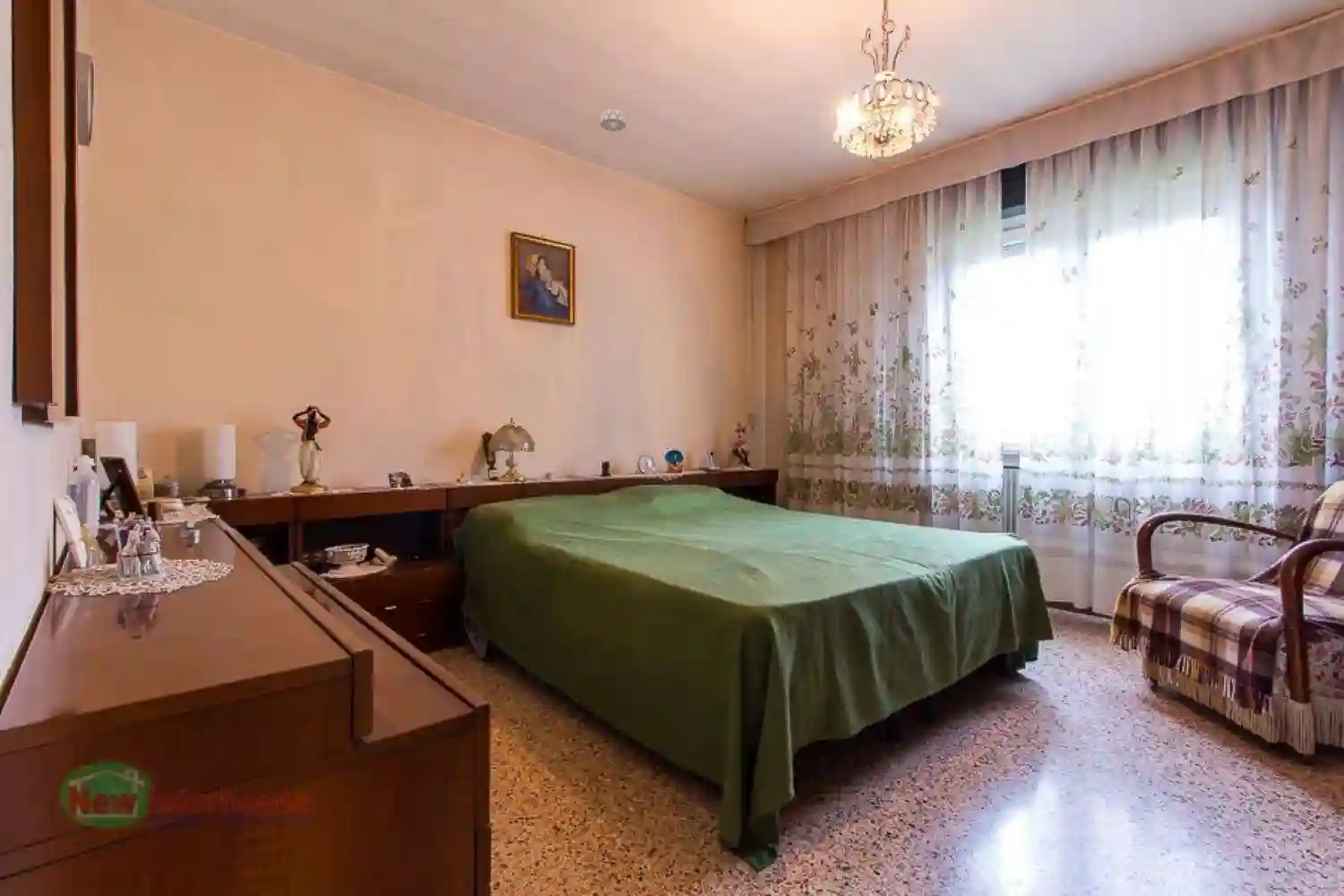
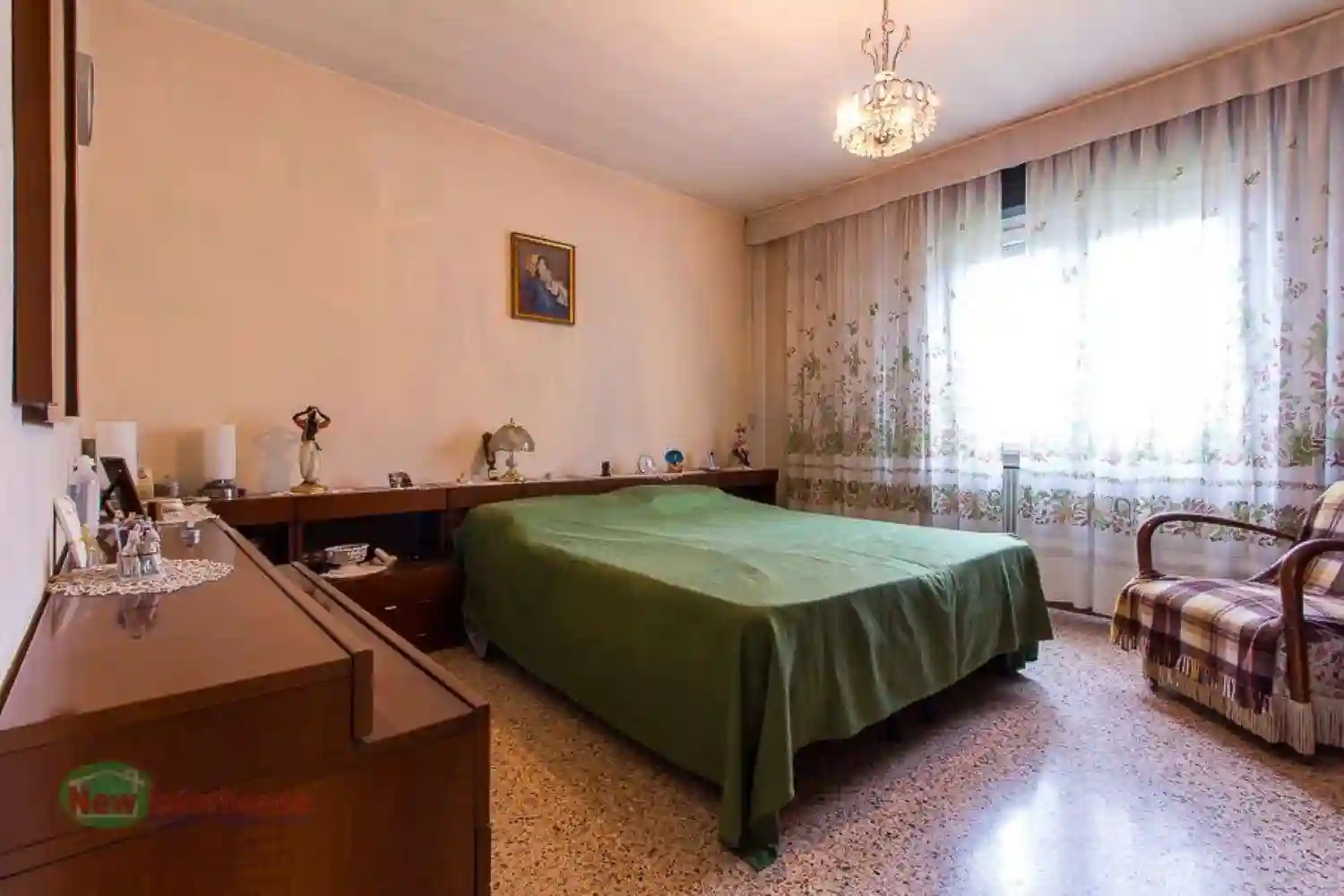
- smoke detector (613, 119)
